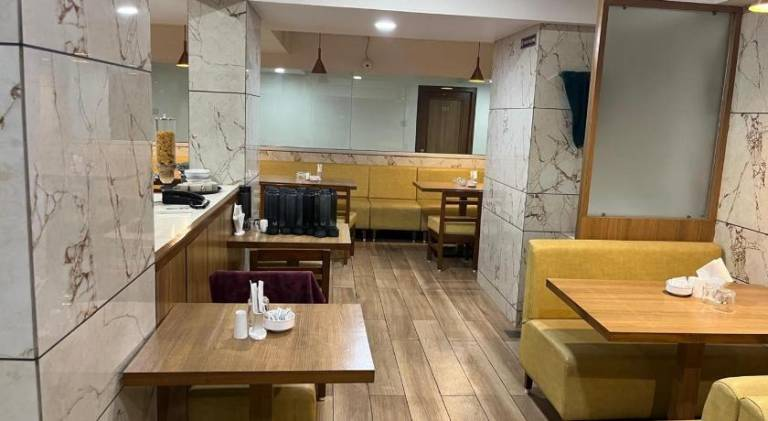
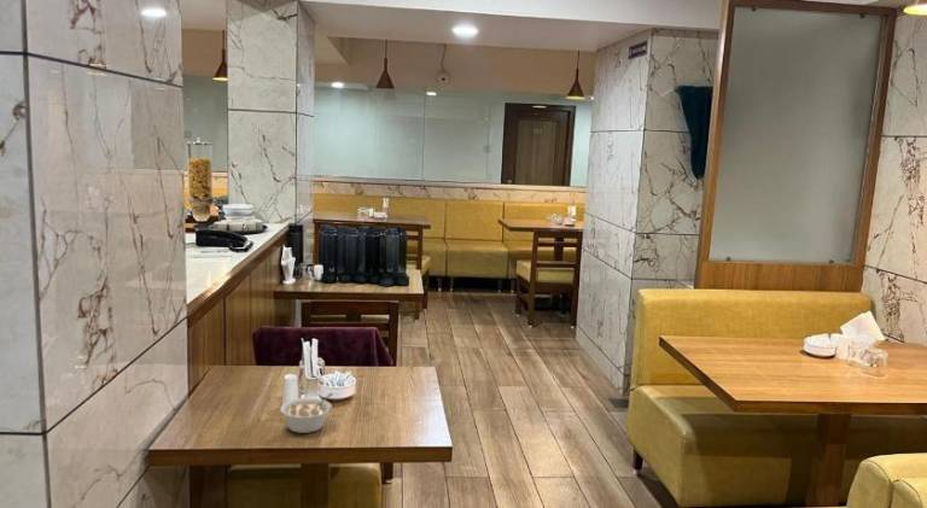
+ legume (305, 413)
